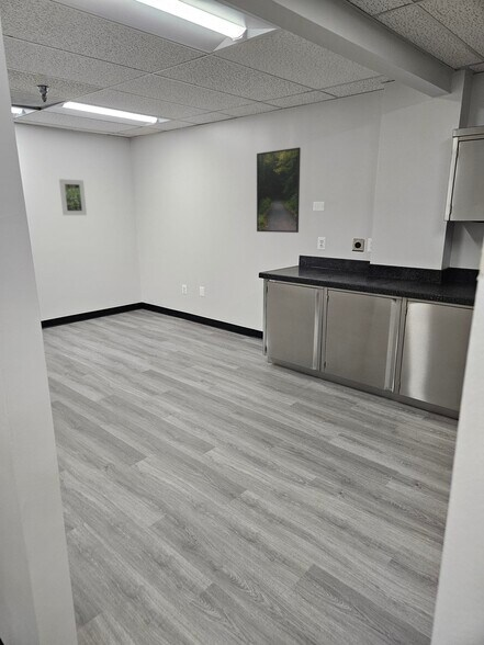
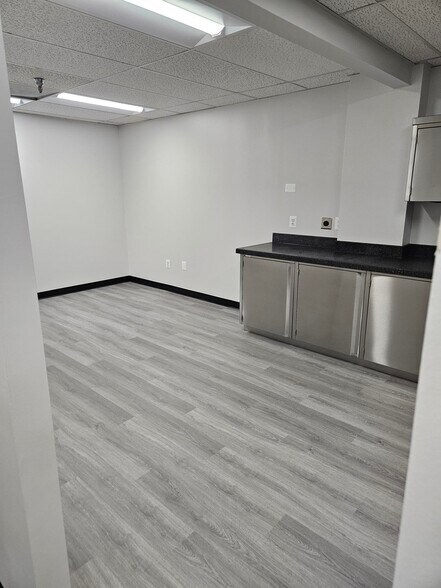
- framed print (277, 192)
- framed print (72, 197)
